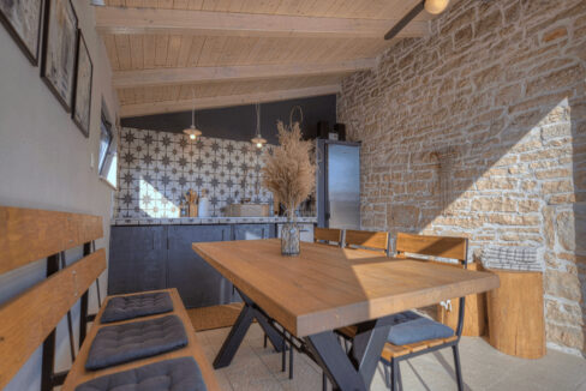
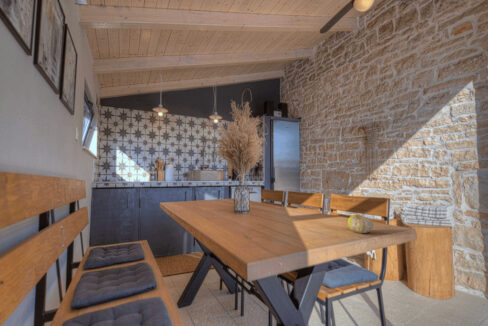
+ fruit (360, 223)
